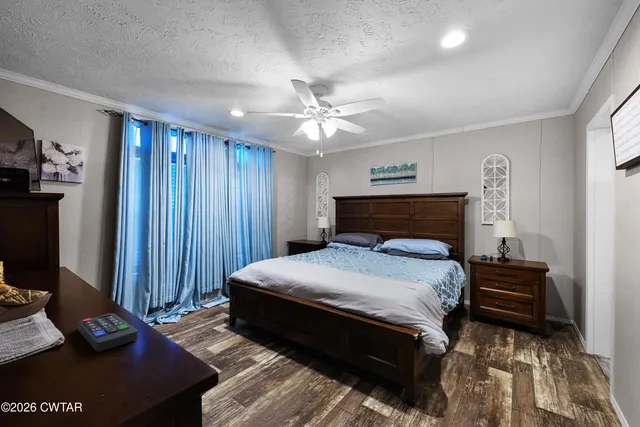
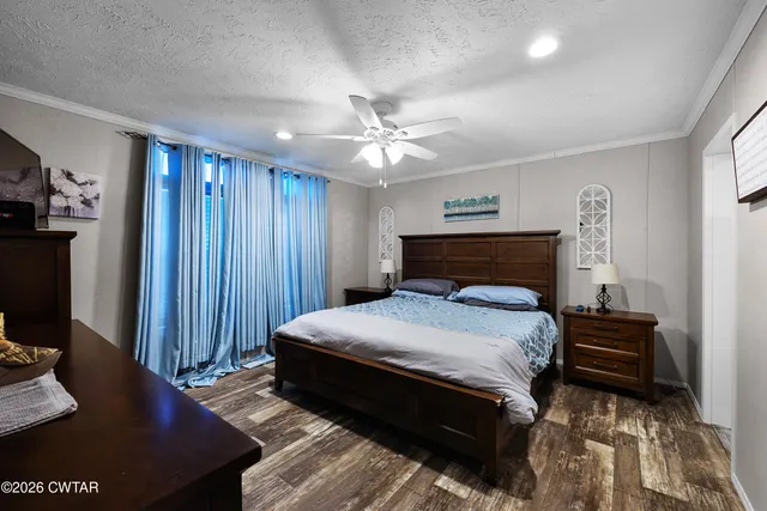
- remote control (106, 329)
